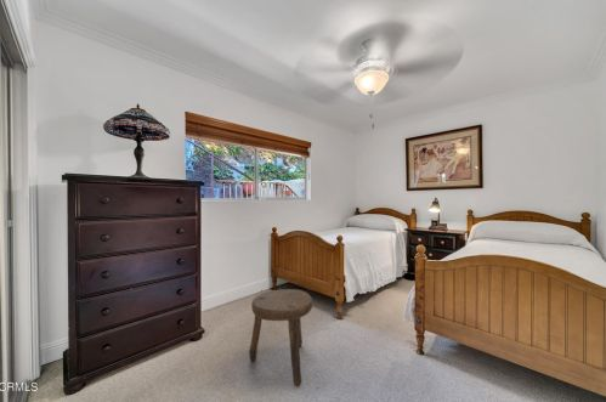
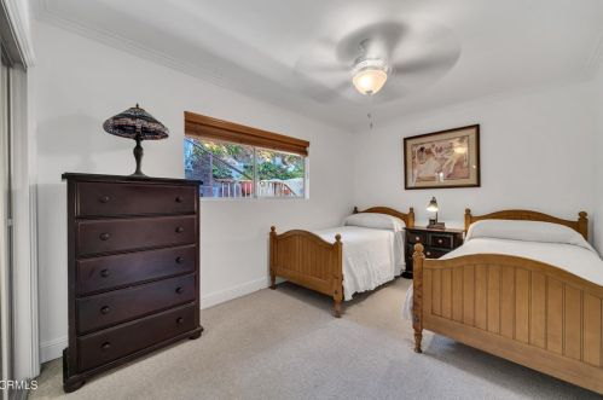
- stool (289, 332)
